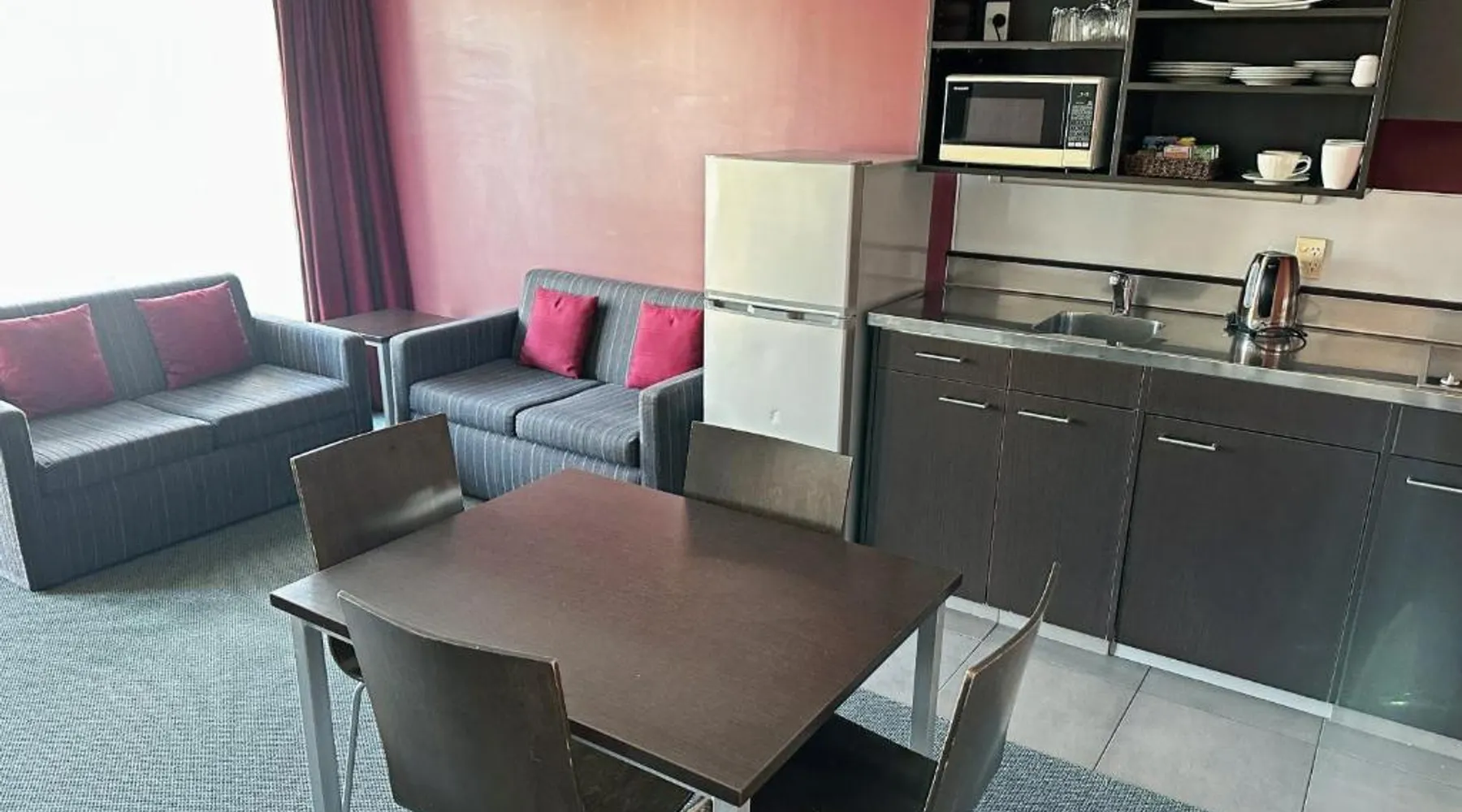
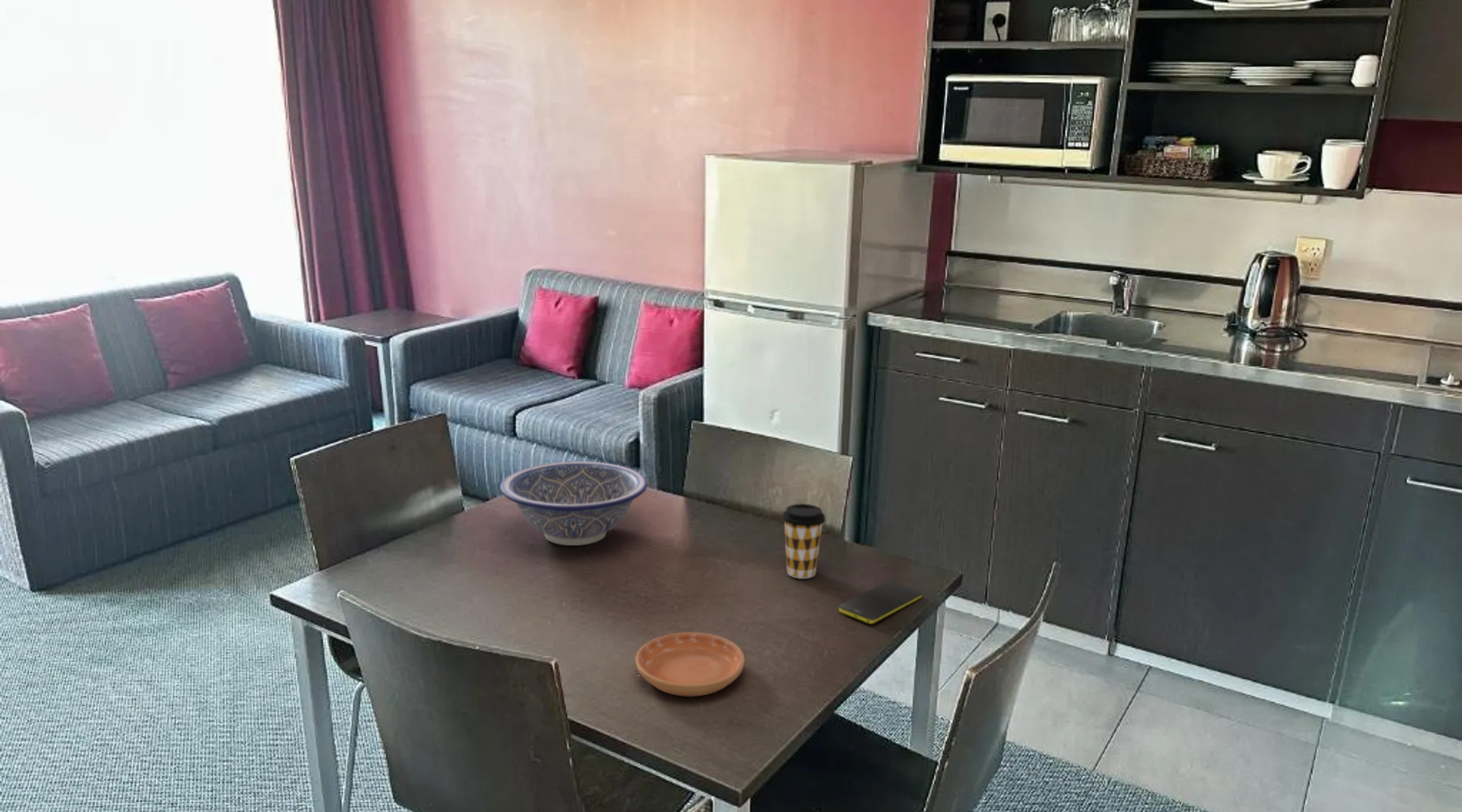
+ coffee cup (802, 542)
+ smartphone (880, 602)
+ saucer (690, 665)
+ decorative bowl (575, 508)
